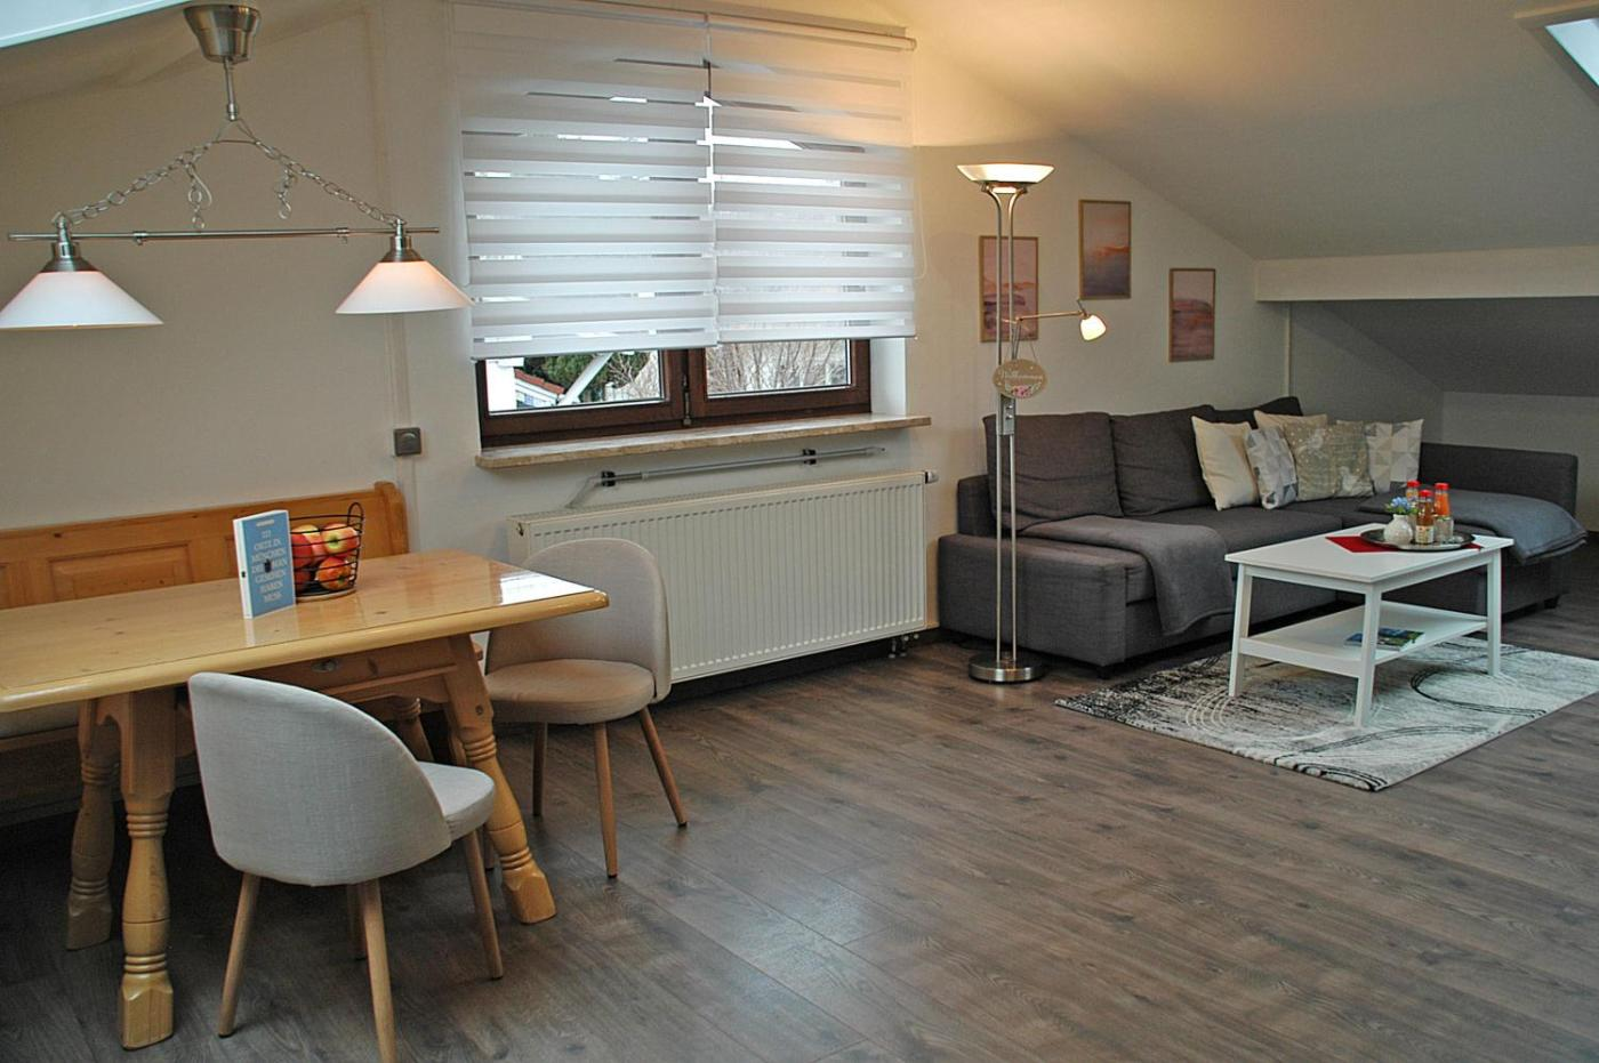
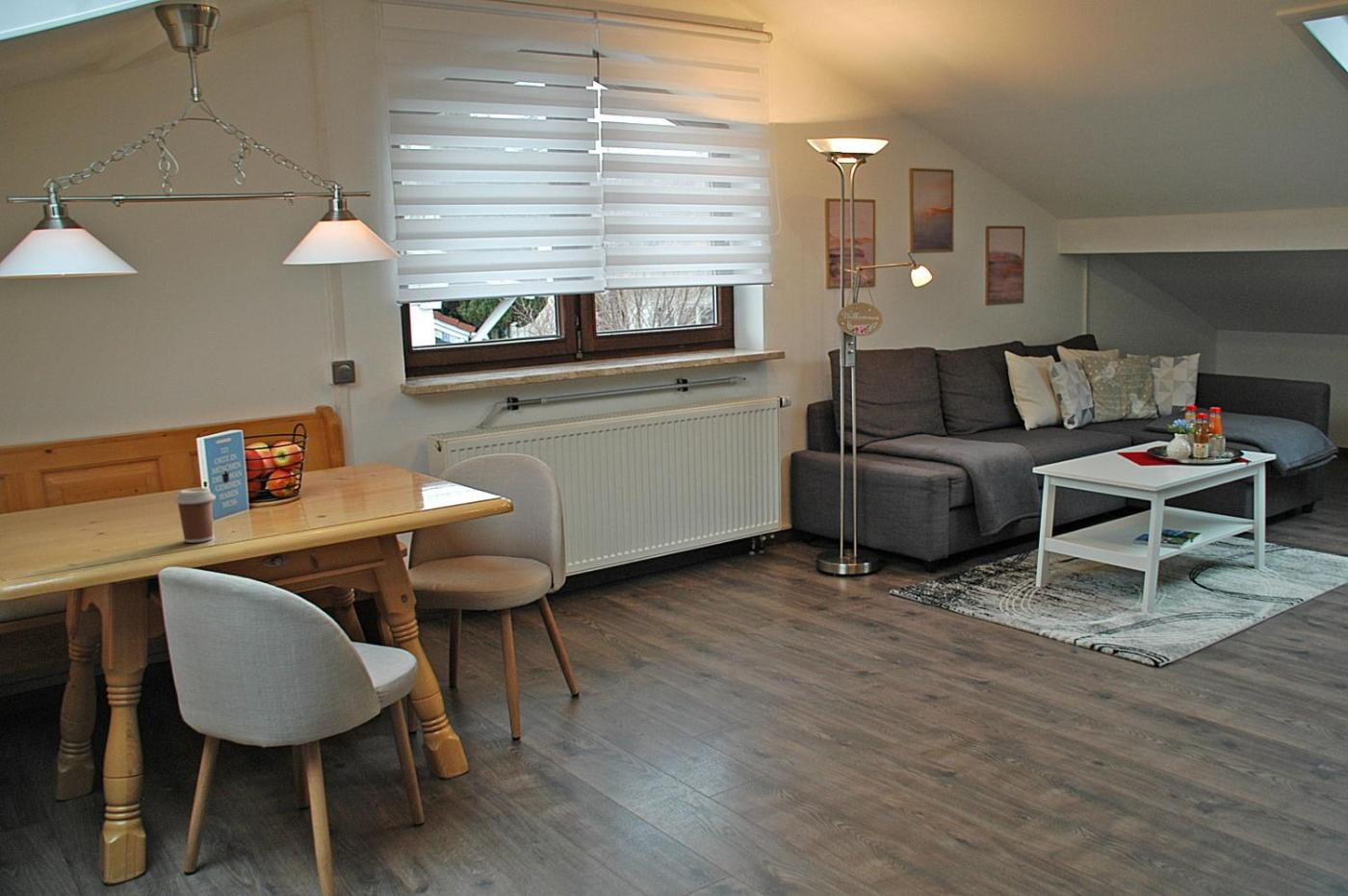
+ coffee cup (196, 515)
